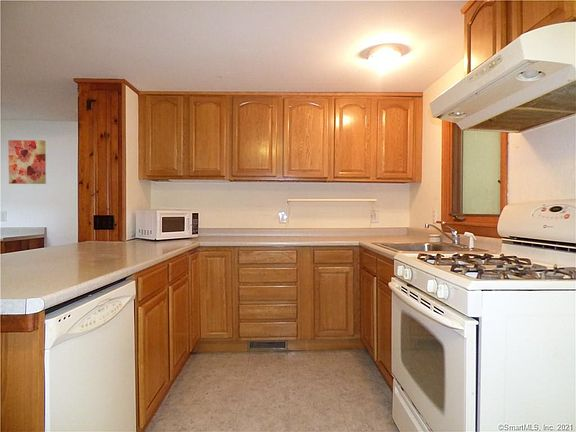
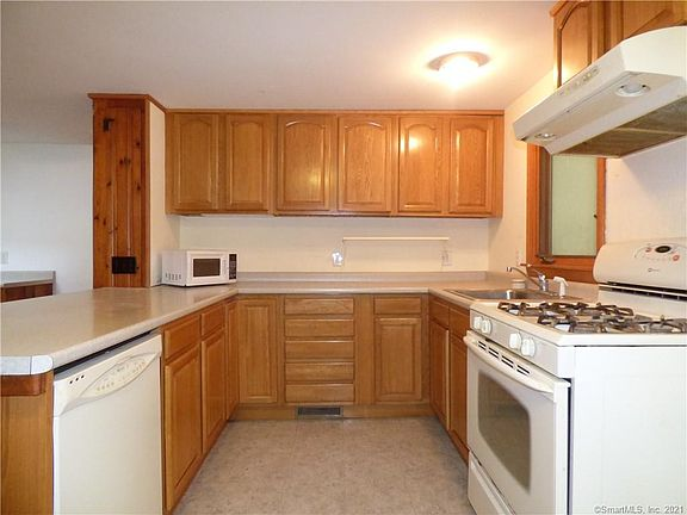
- wall art (27, 162)
